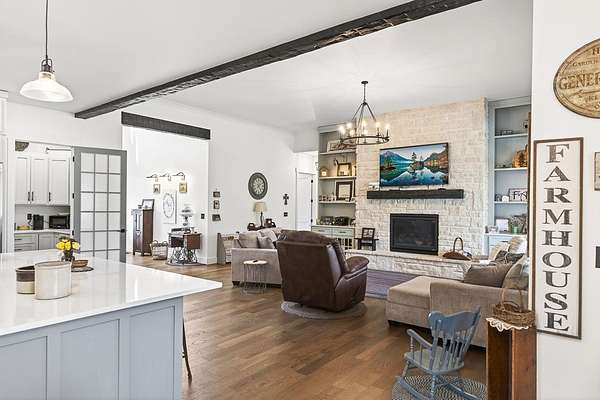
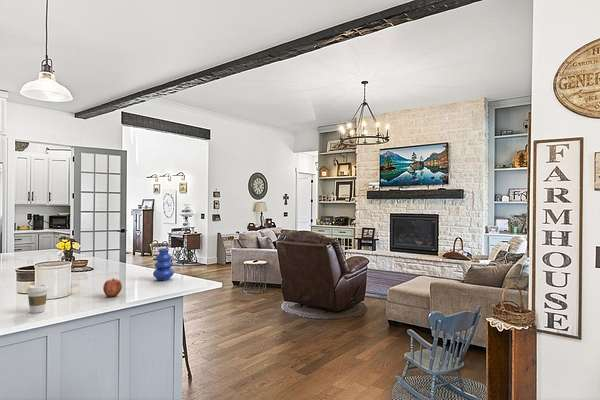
+ coffee cup (37, 298)
+ apple (112, 287)
+ vase (163, 264)
